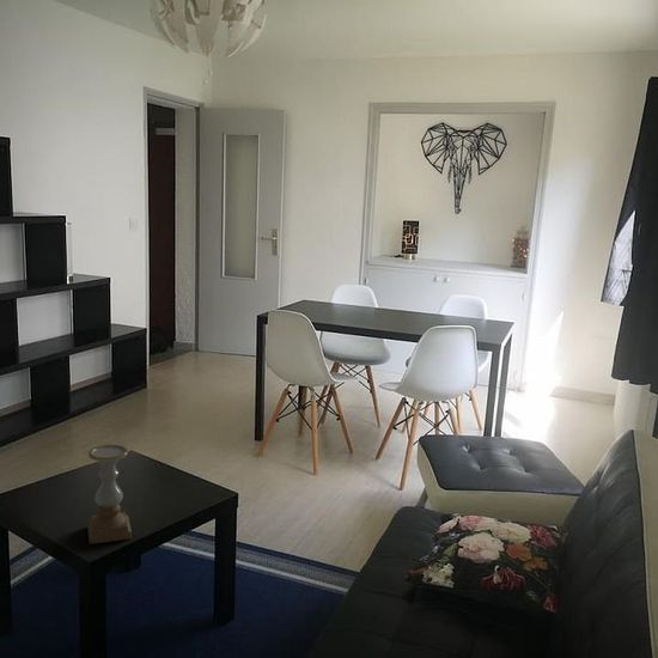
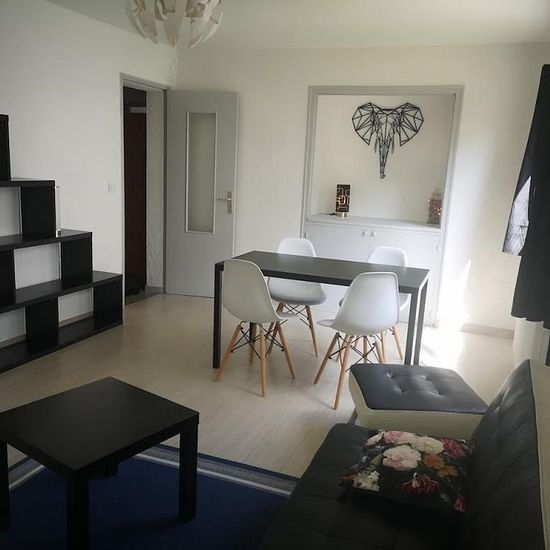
- candle holder (109, 492)
